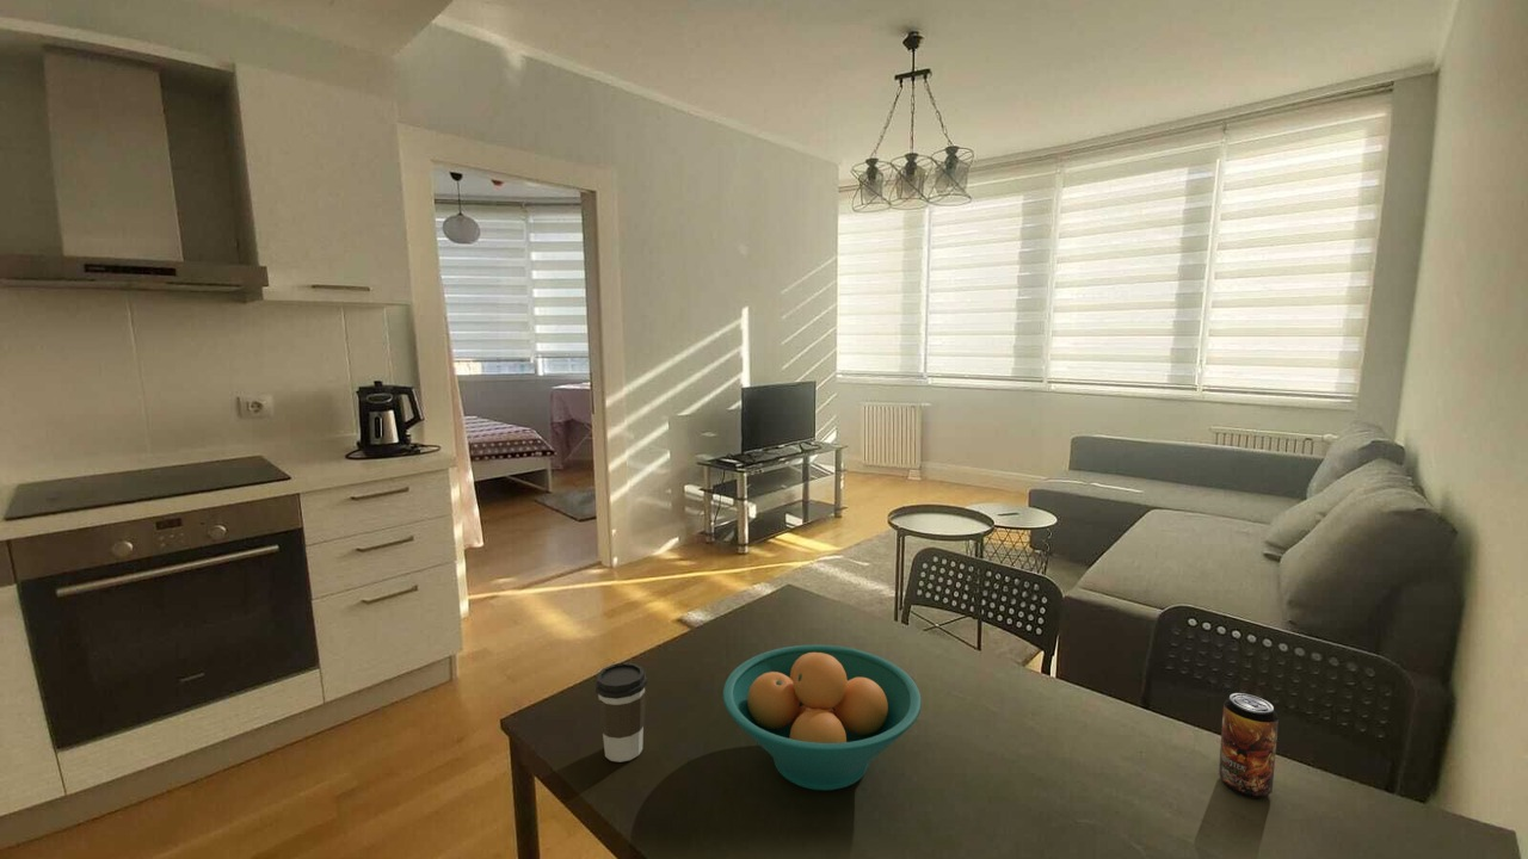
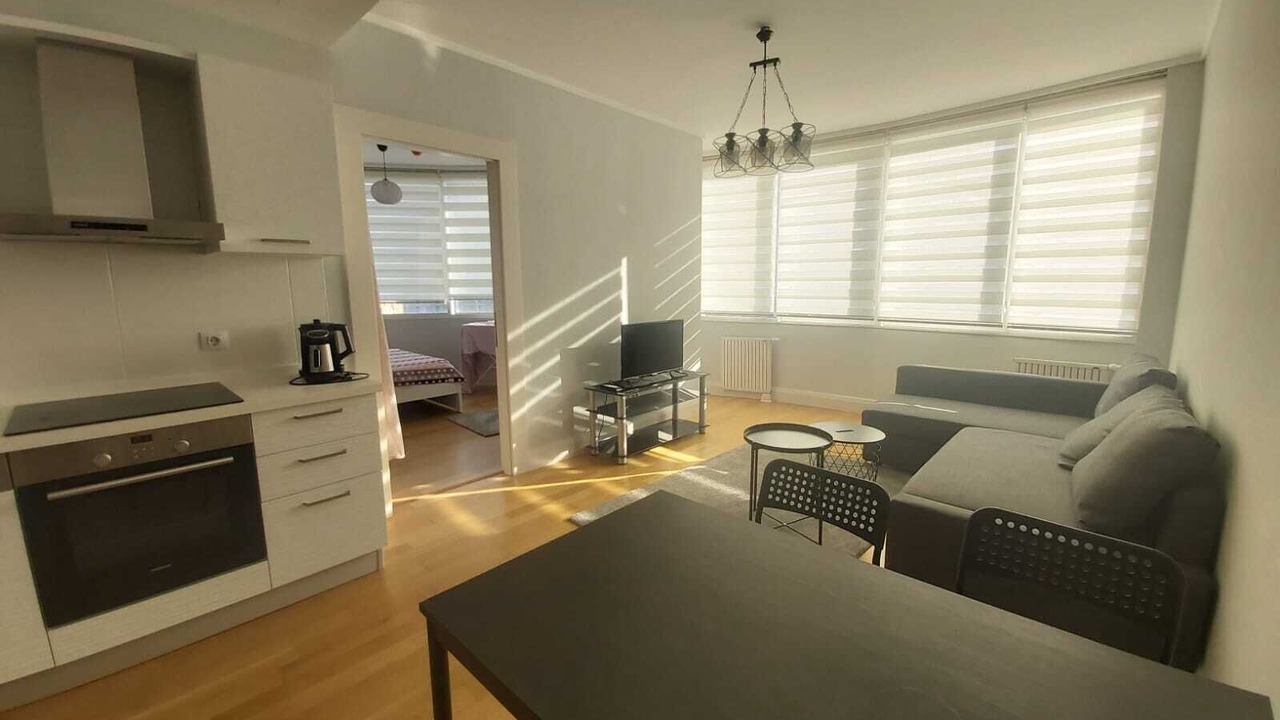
- beverage can (1247, 744)
- coffee cup (622, 711)
- fruit bowl (820, 707)
